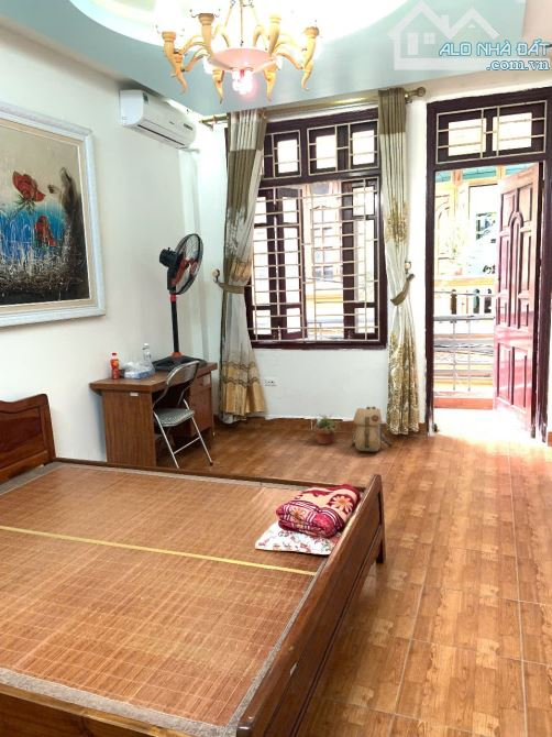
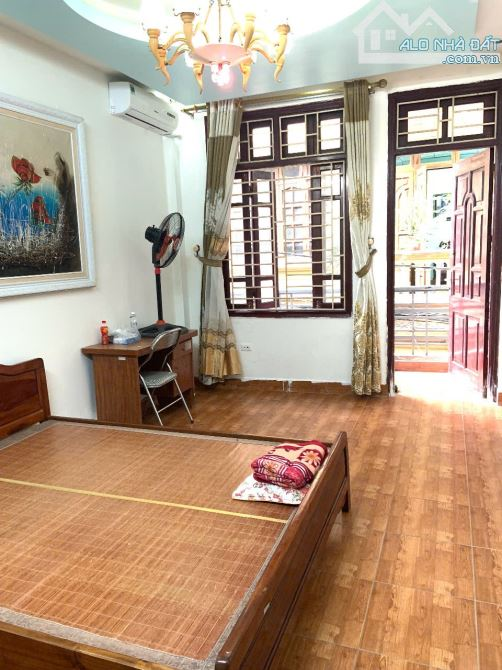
- backpack (371, 427)
- potted plant (325, 428)
